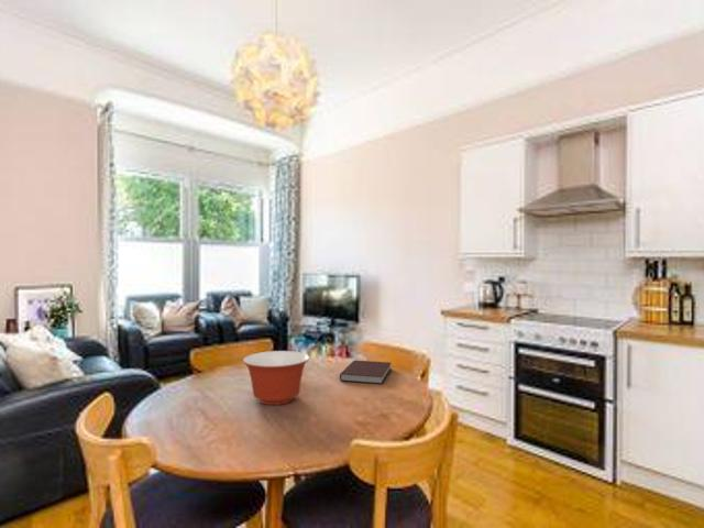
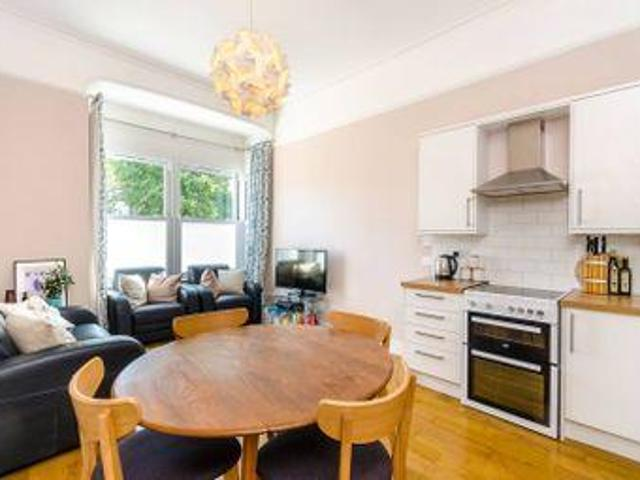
- notebook (366, 371)
- mixing bowl (276, 378)
